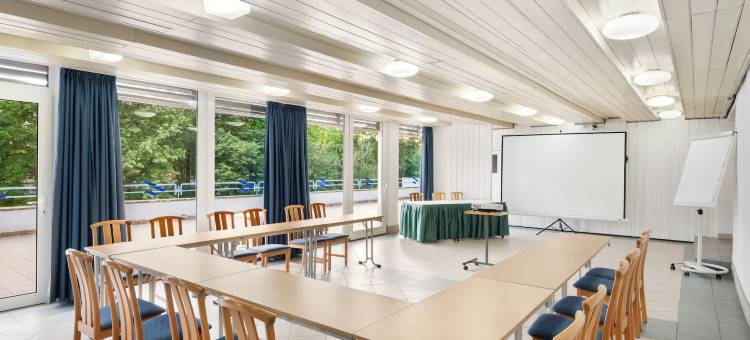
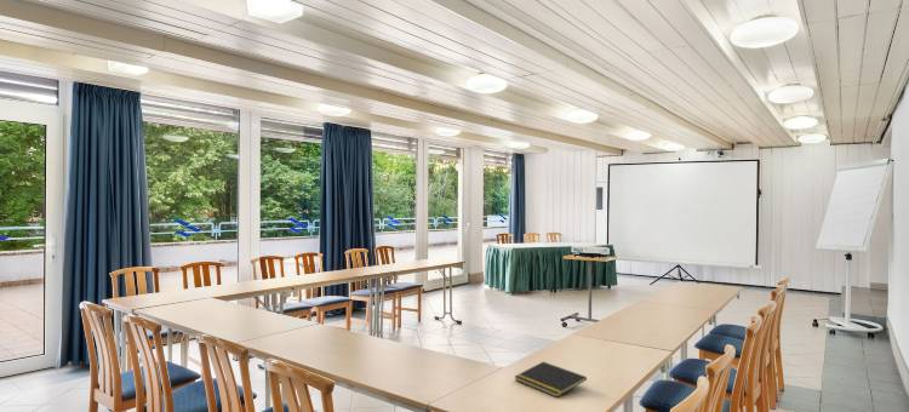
+ notepad (549, 378)
